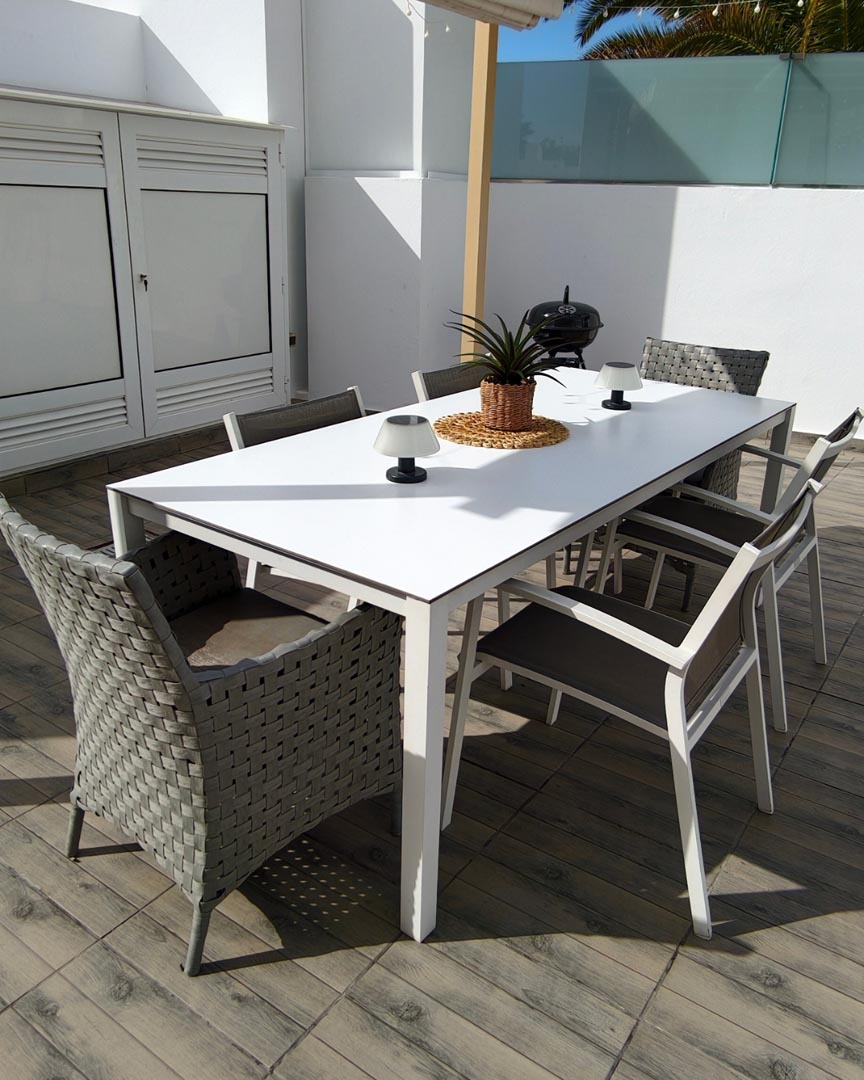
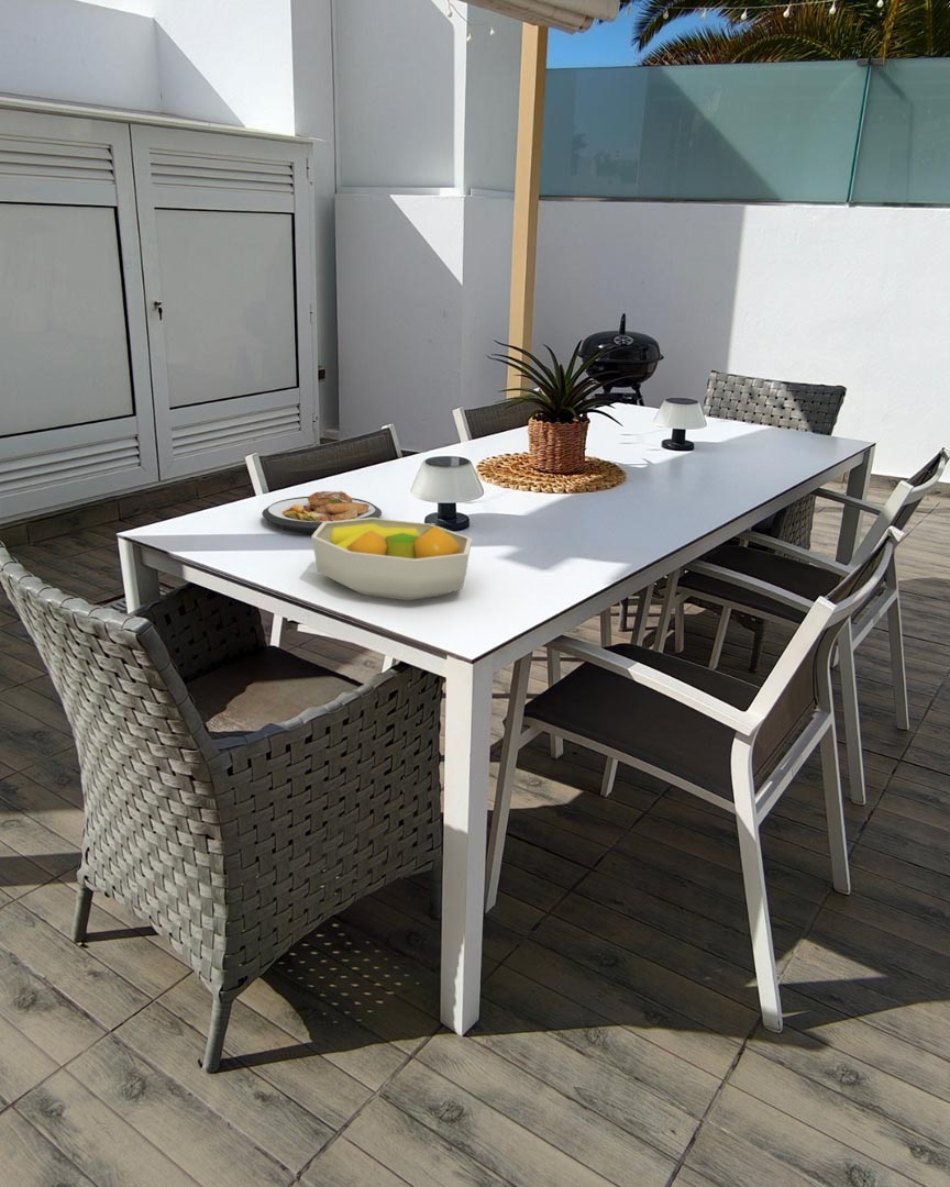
+ plate (322, 509)
+ fruit bowl (391, 550)
